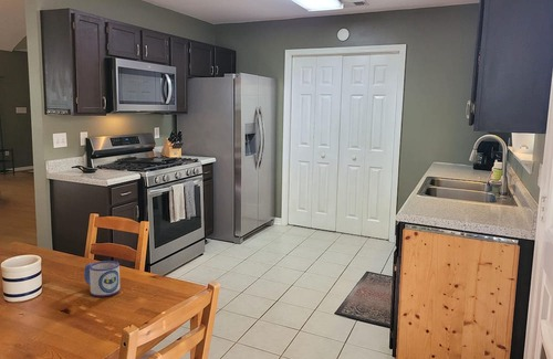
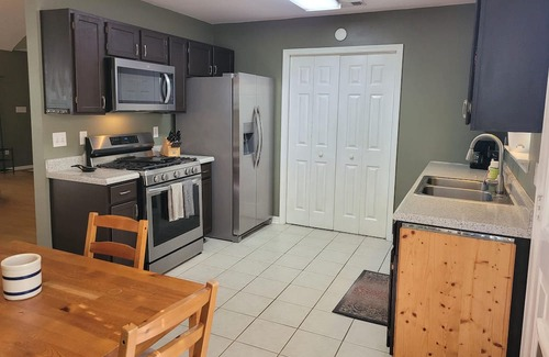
- mug (101, 276)
